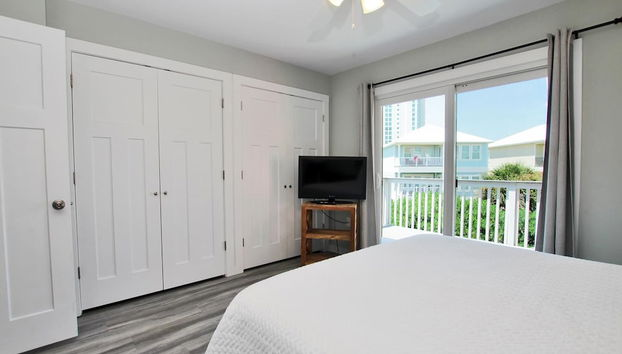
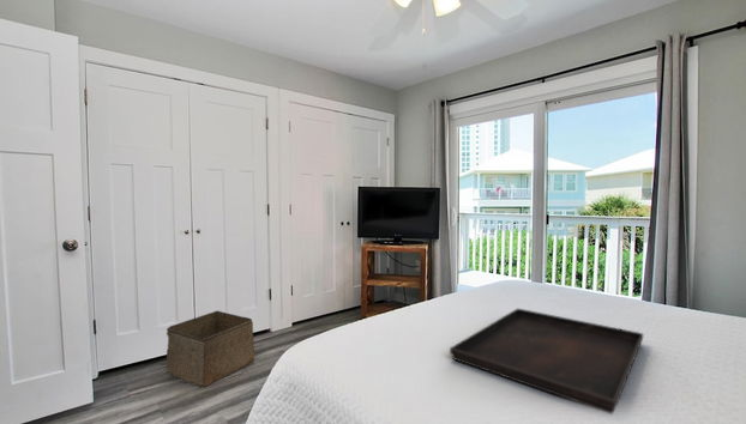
+ storage bin (211, 345)
+ serving tray (551, 345)
